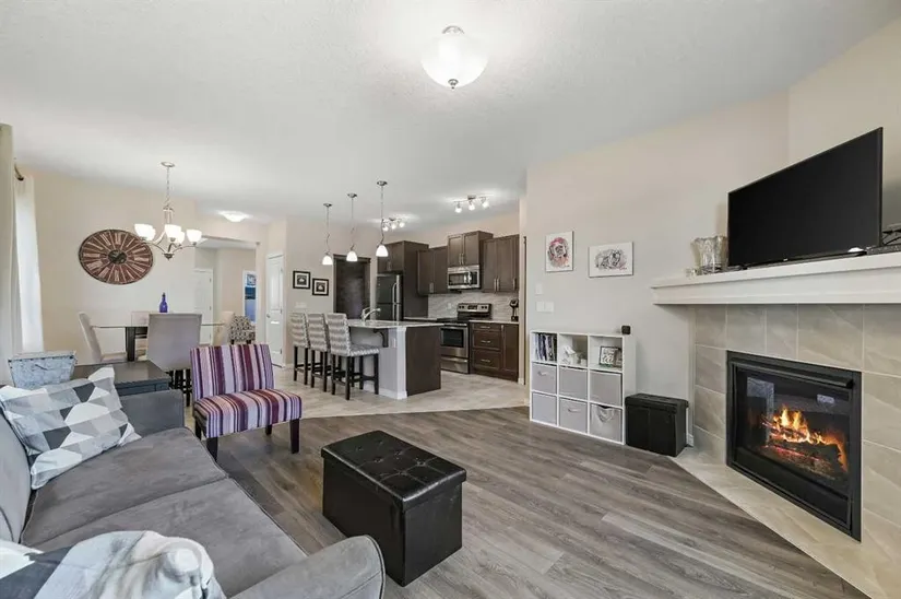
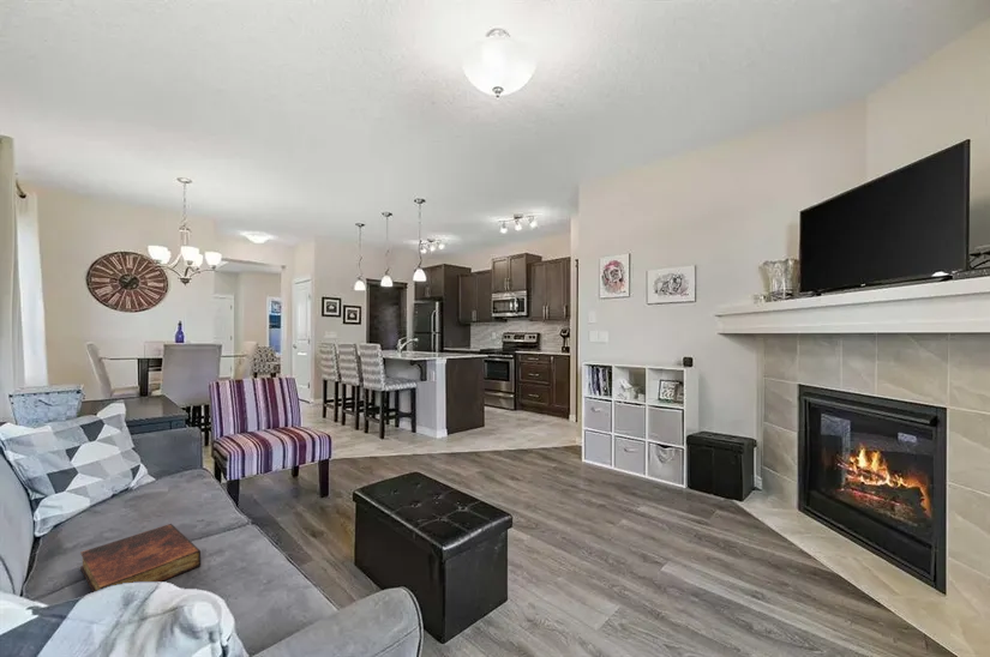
+ book (140, 559)
